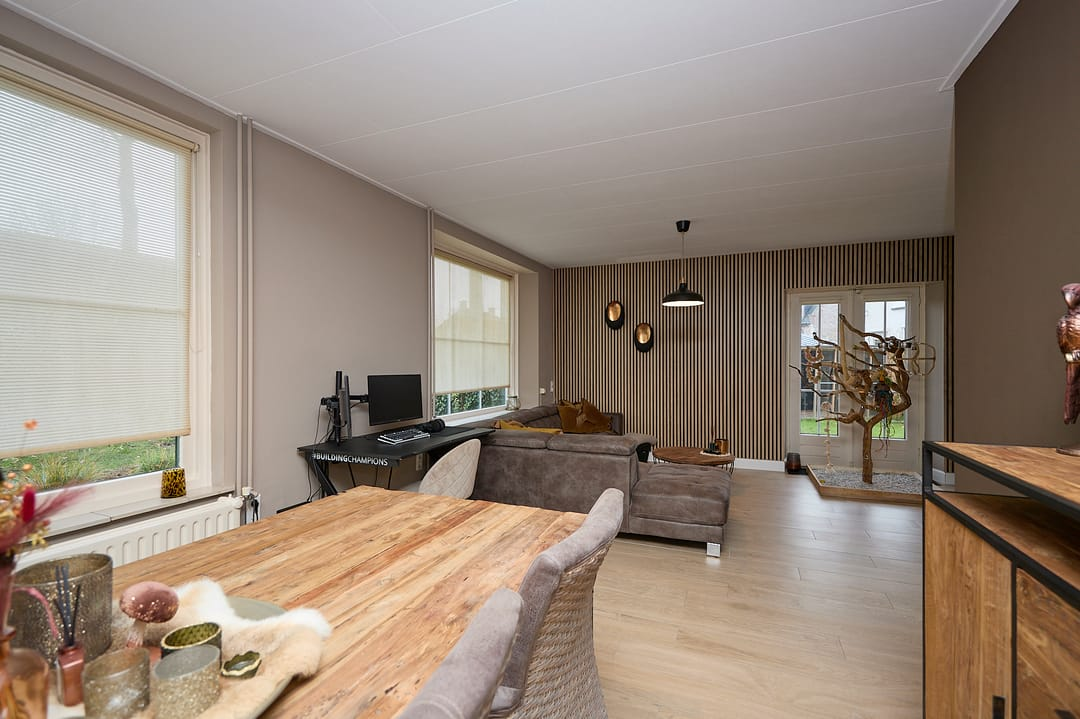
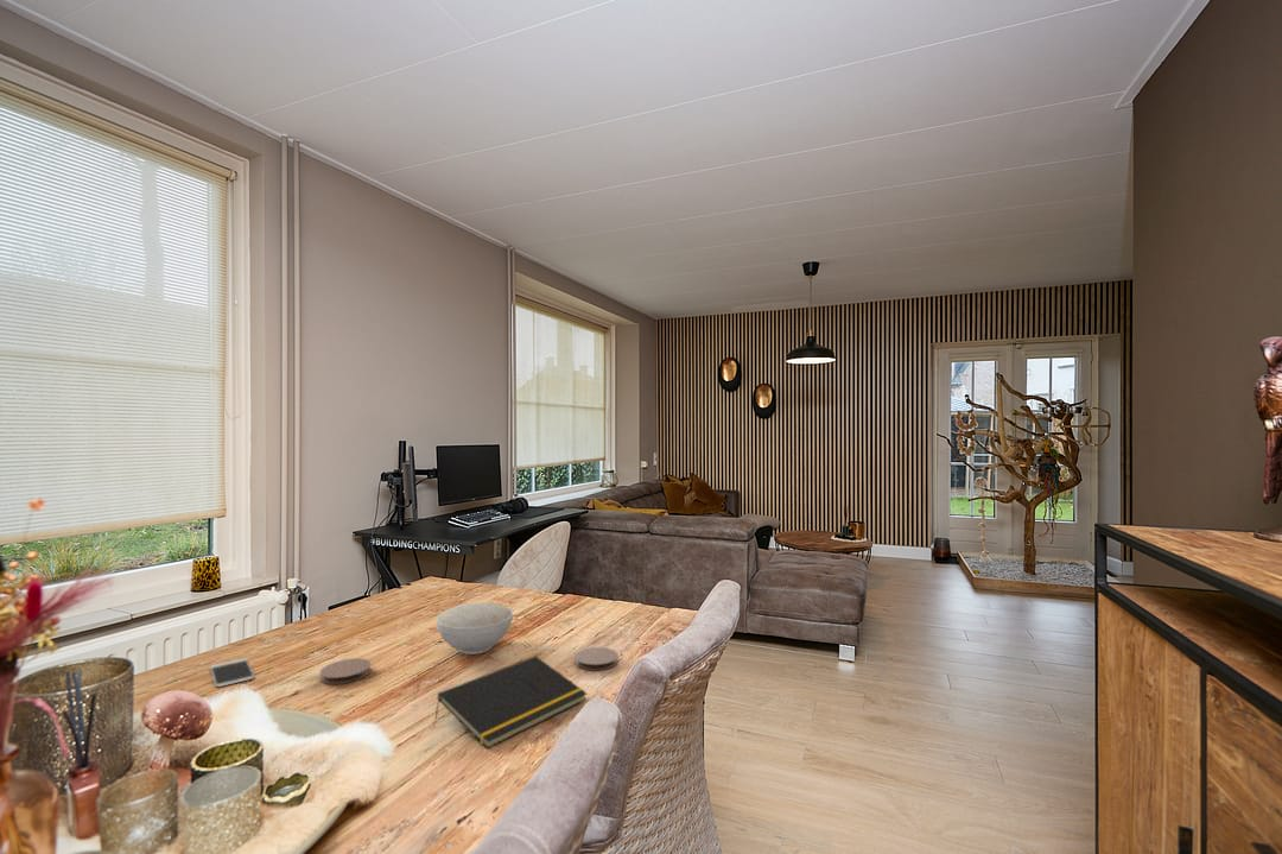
+ coaster (345, 670)
+ smartphone (231, 671)
+ coaster (596, 658)
+ bowl (475, 627)
+ notepad (514, 696)
